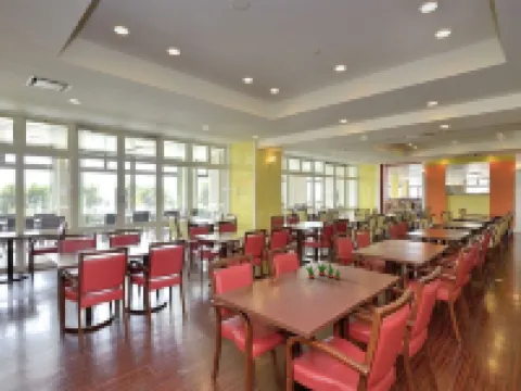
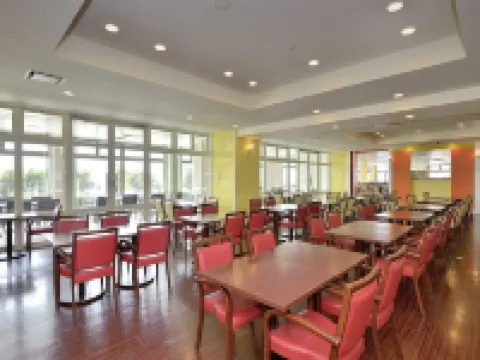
- succulent plant (323, 268)
